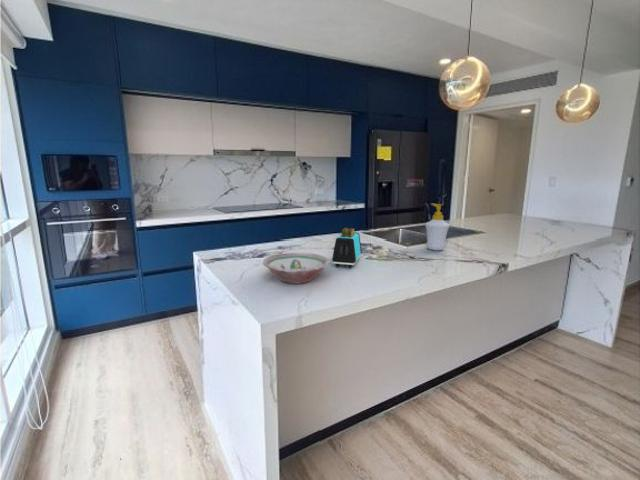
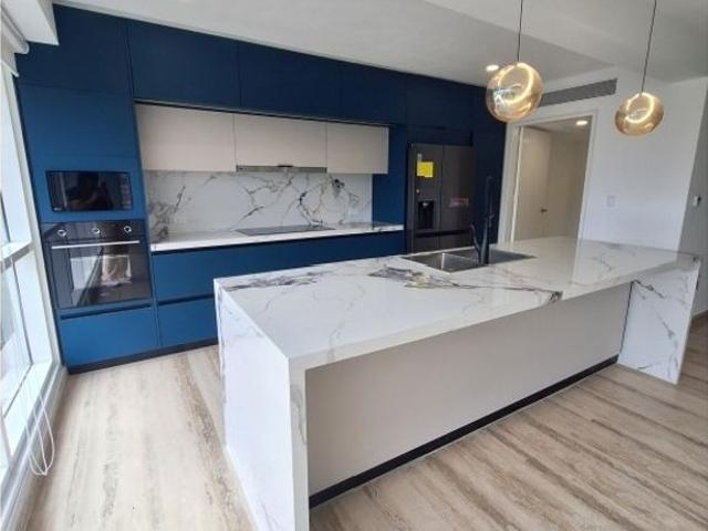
- soap bottle (437, 226)
- bowl (296, 269)
- toaster (347, 245)
